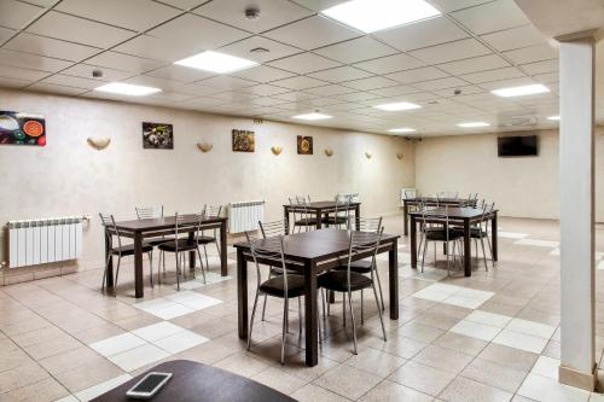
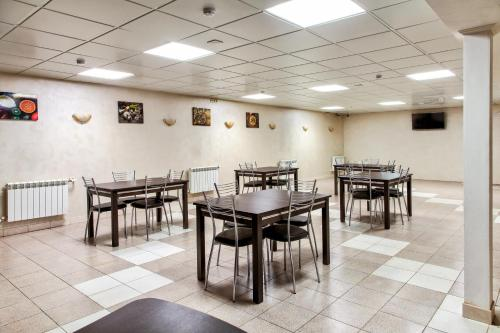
- cell phone (150, 384)
